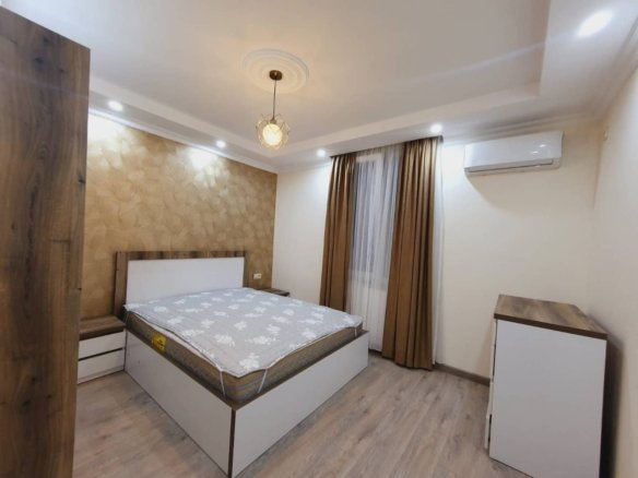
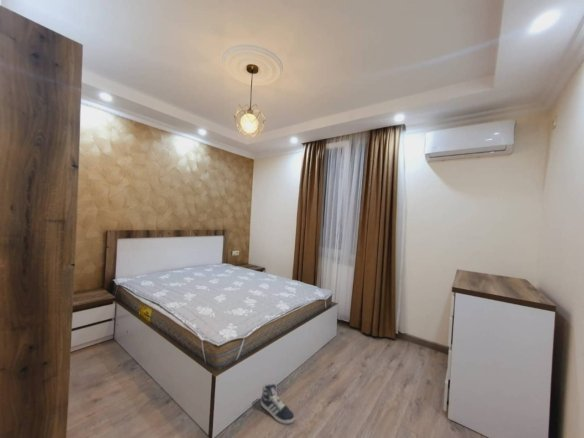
+ sneaker (277, 401)
